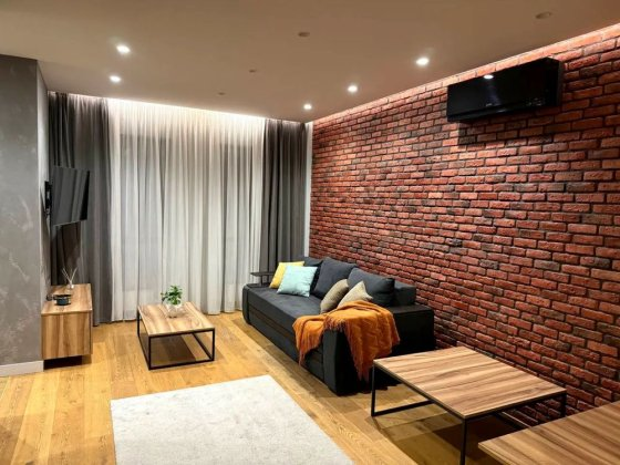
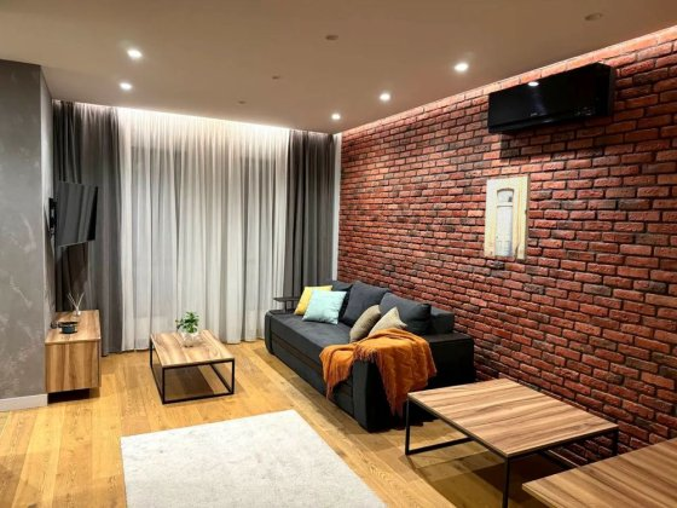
+ wall art (505, 218)
